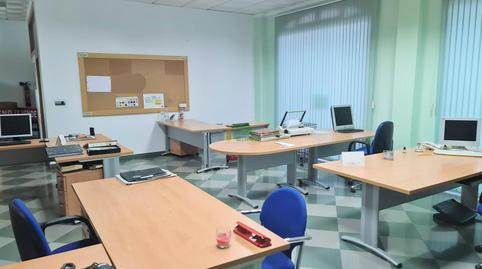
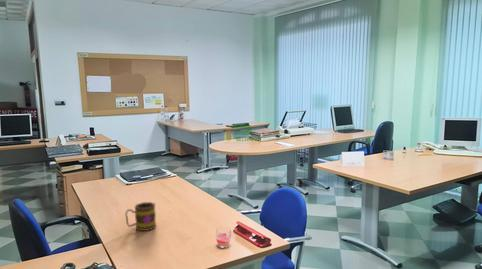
+ mug (140, 217)
